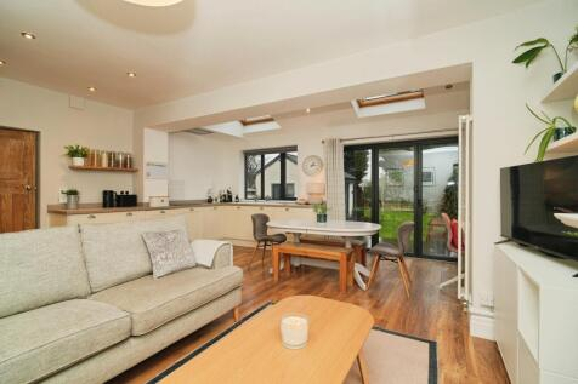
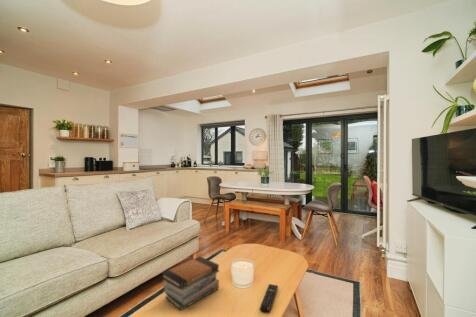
+ remote control (269, 297)
+ book stack (191, 281)
